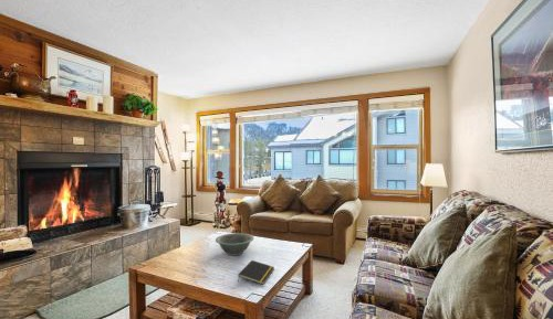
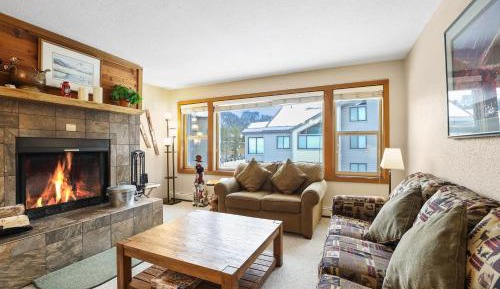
- decorative bowl (234, 245)
- notepad (257, 270)
